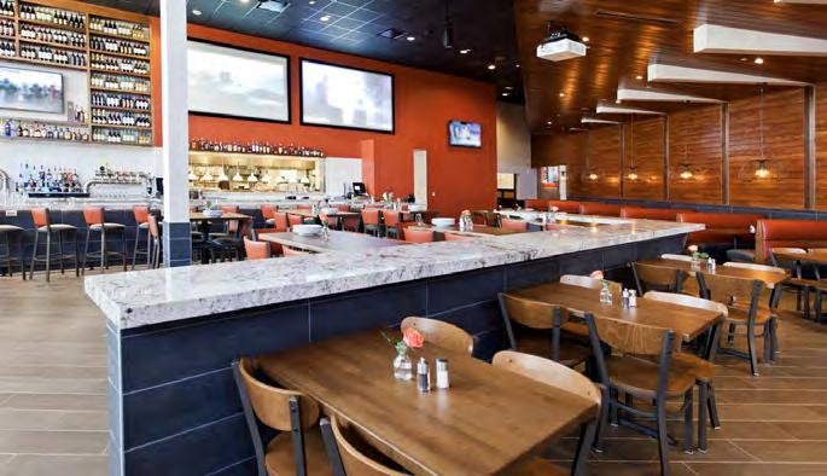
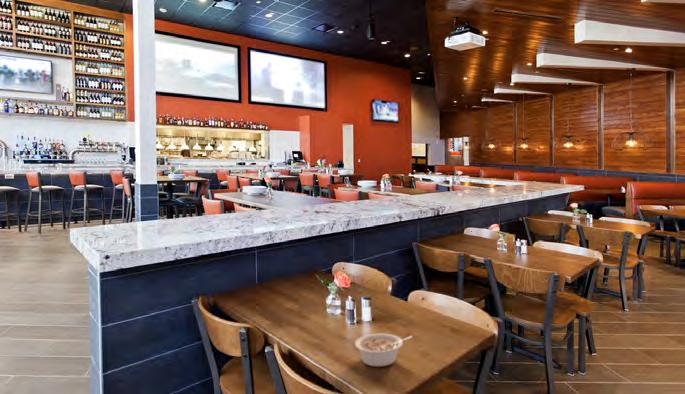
+ legume (380, 348)
